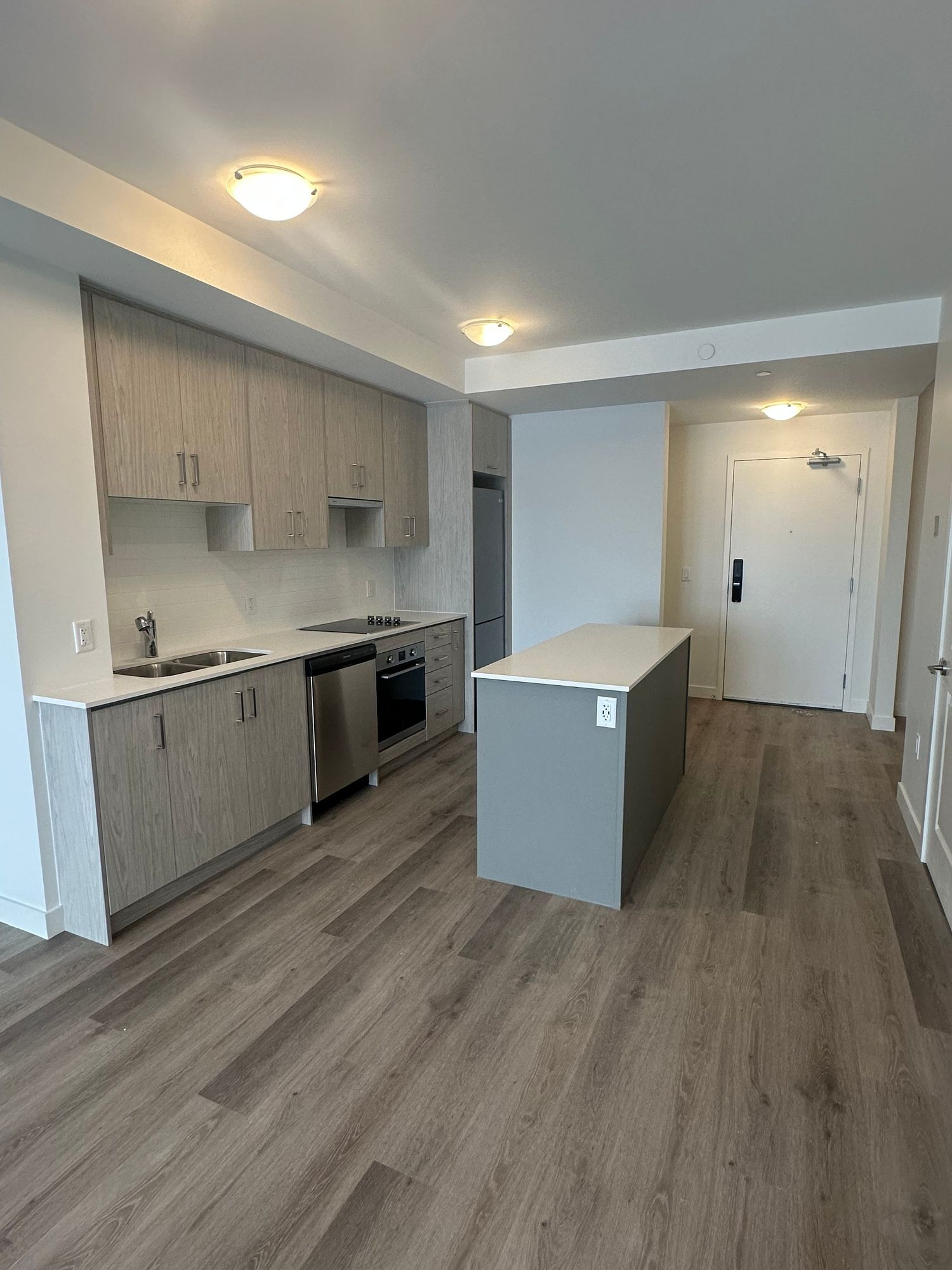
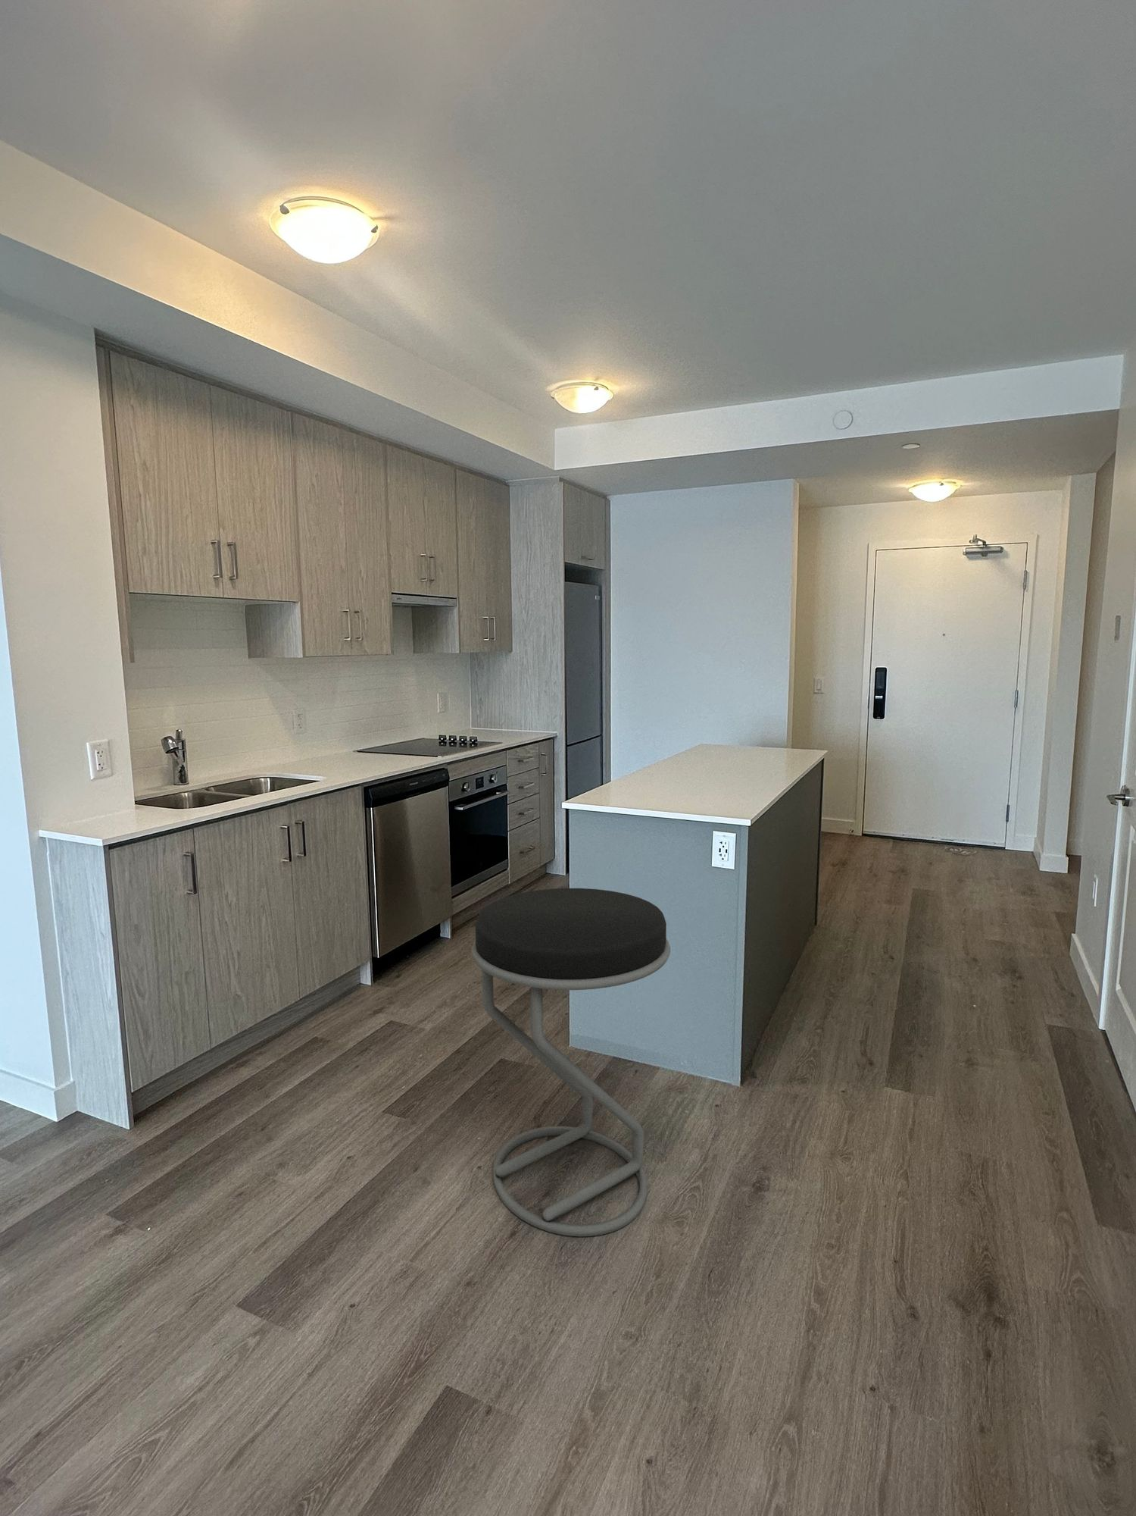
+ stool (564, 1056)
